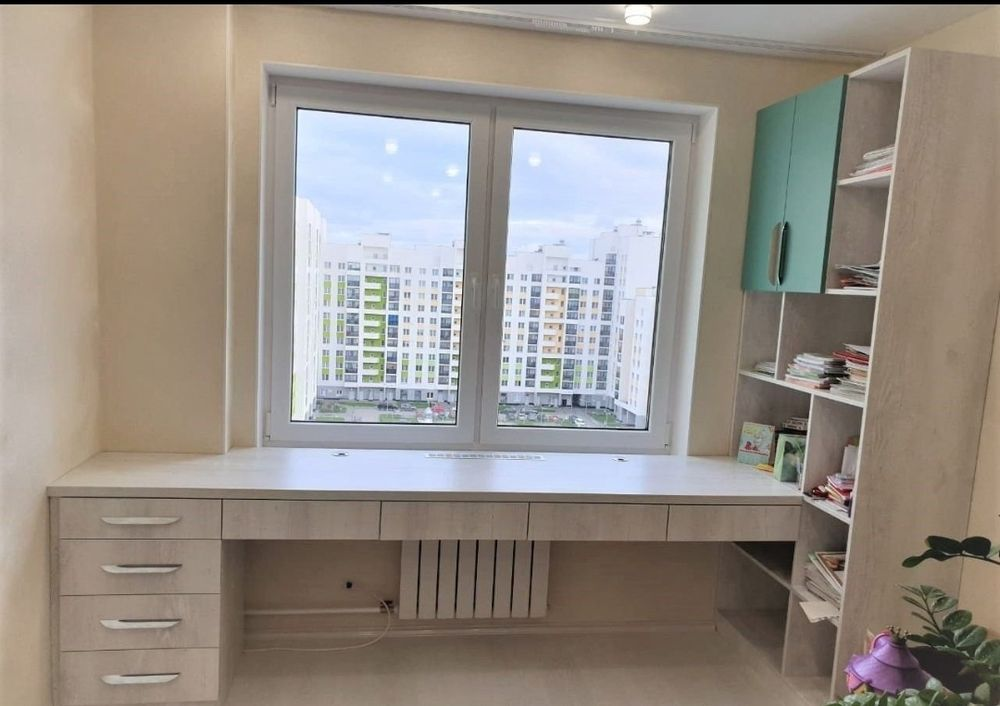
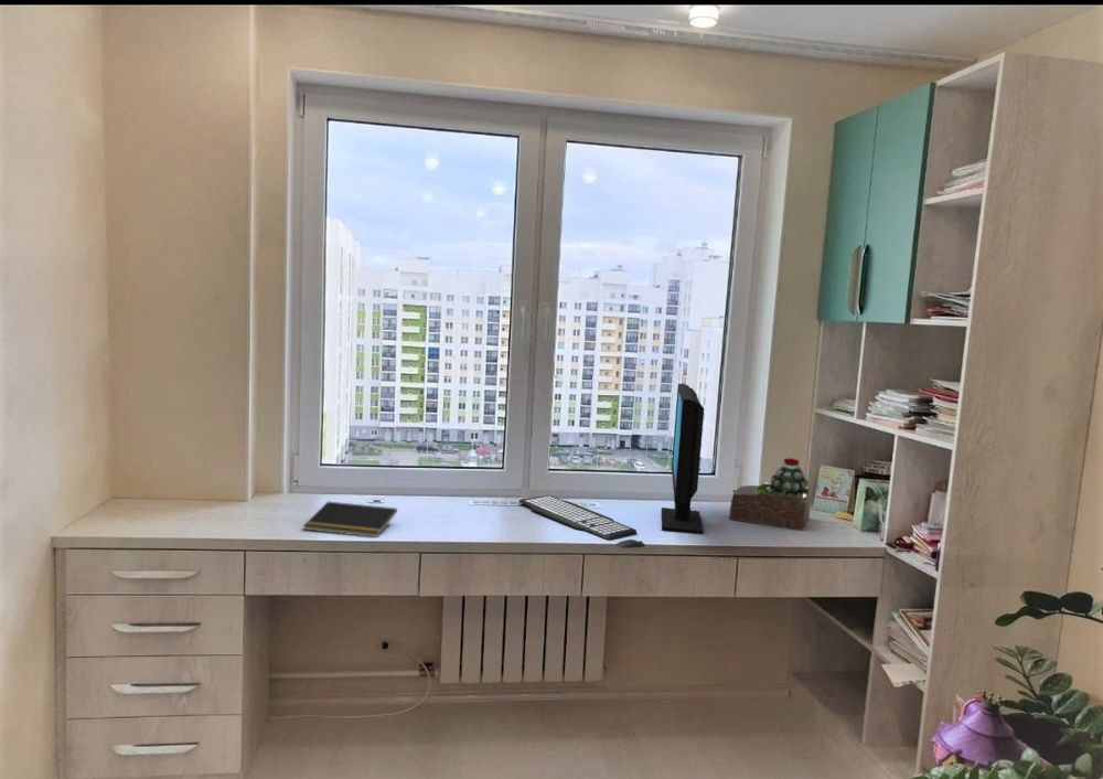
+ computer monitor (686, 457)
+ keyboard (577, 517)
+ succulent plant (772, 488)
+ notepad (351, 519)
